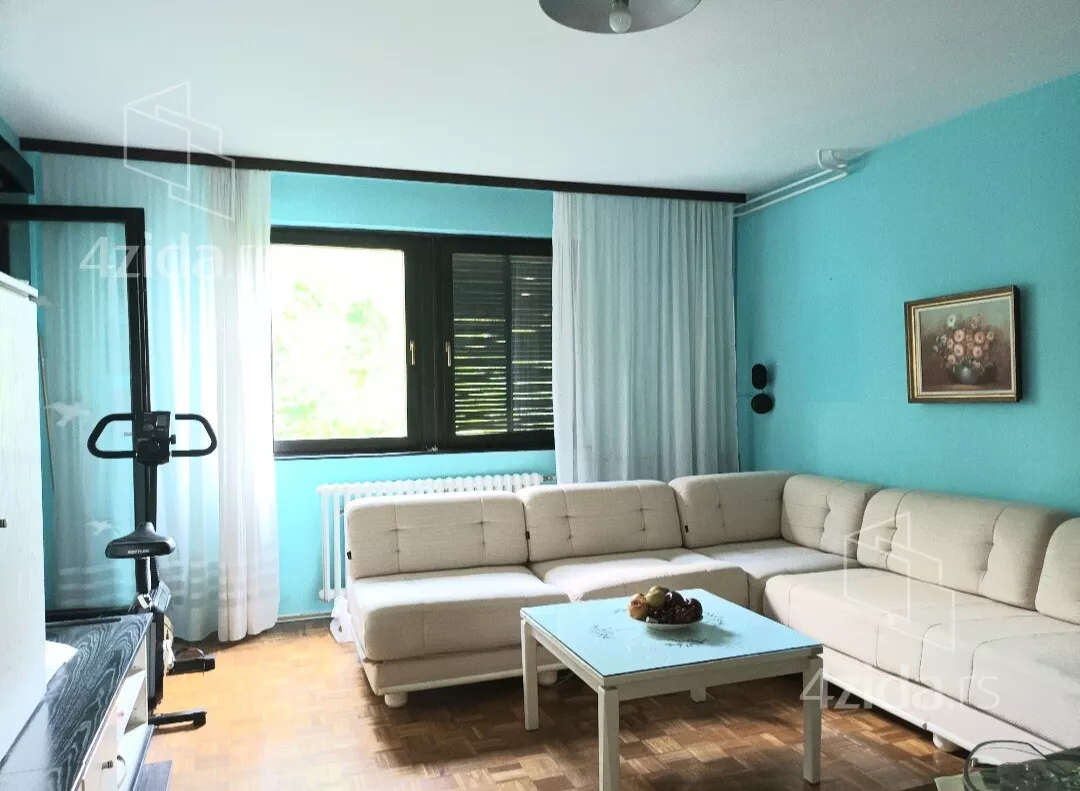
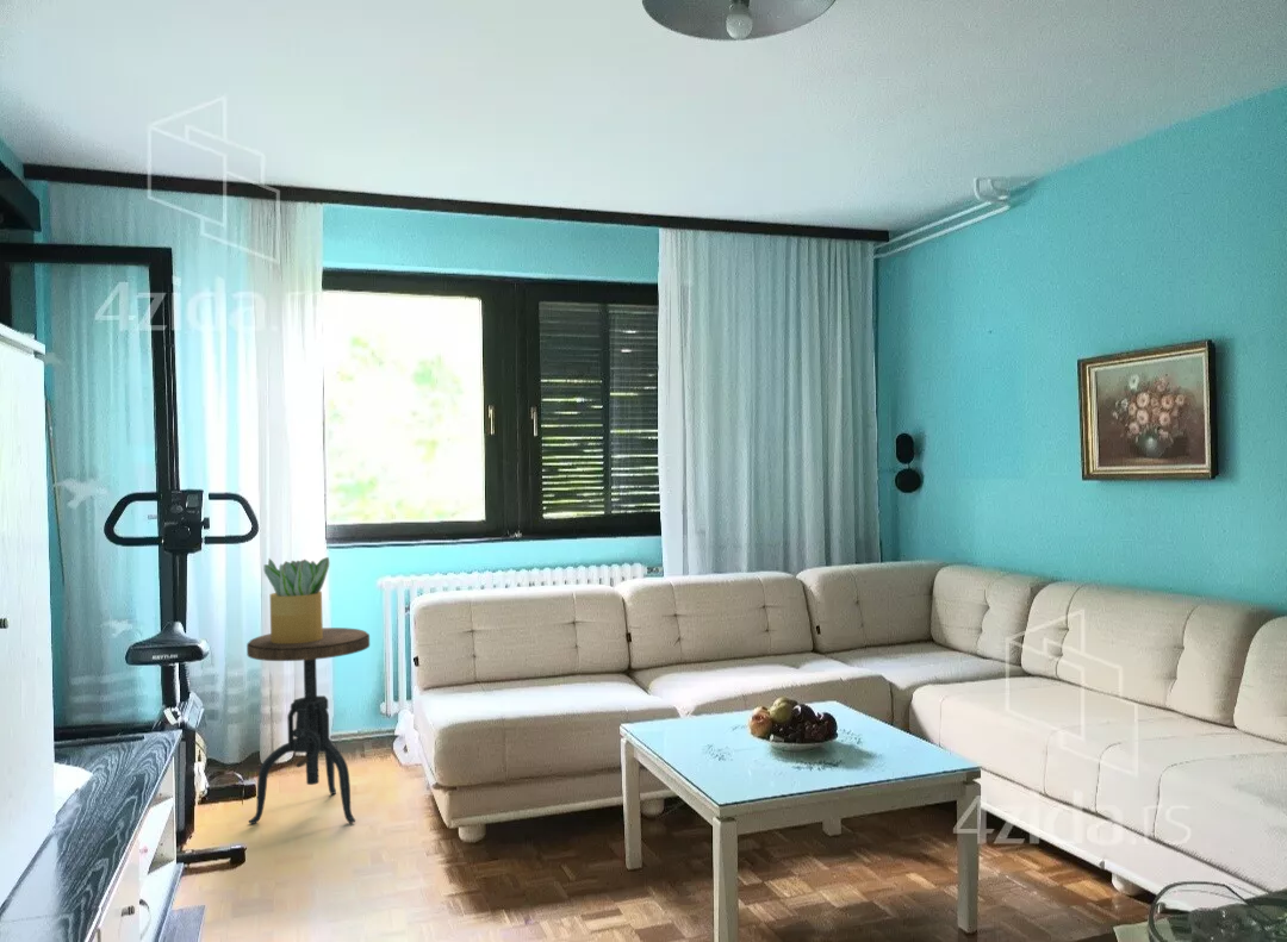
+ side table (311, 724)
+ potted plant (299, 598)
